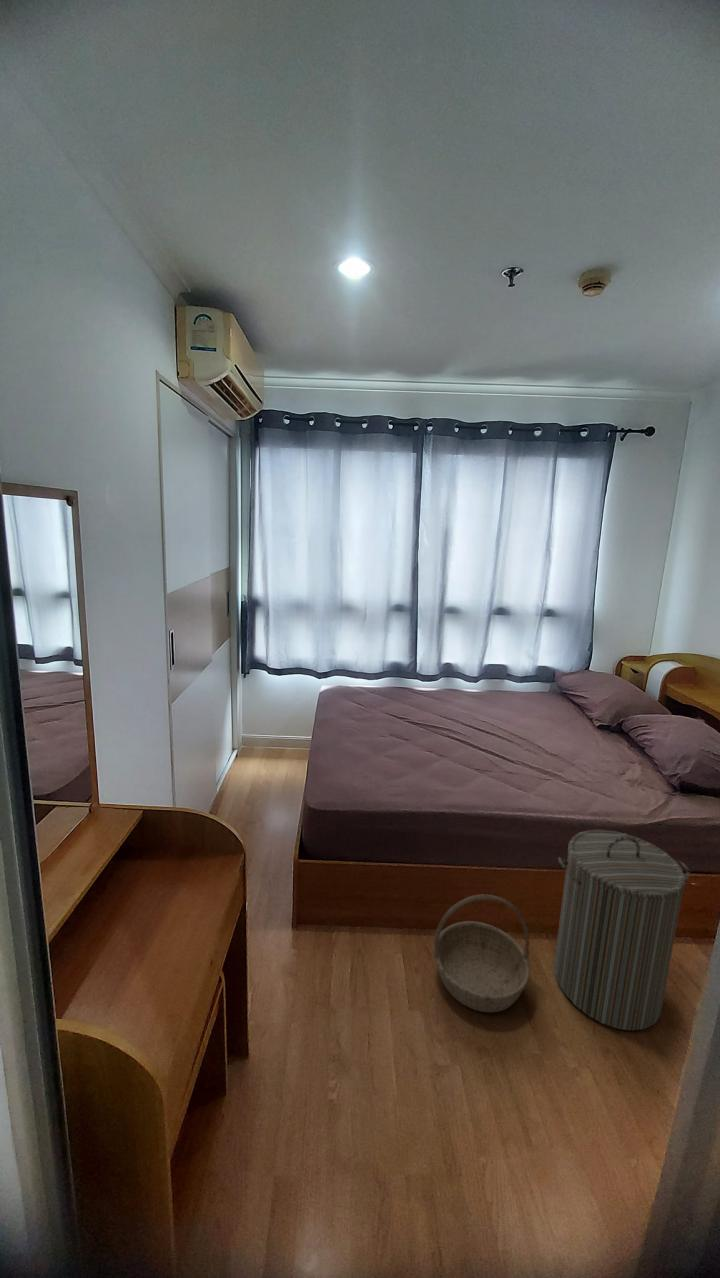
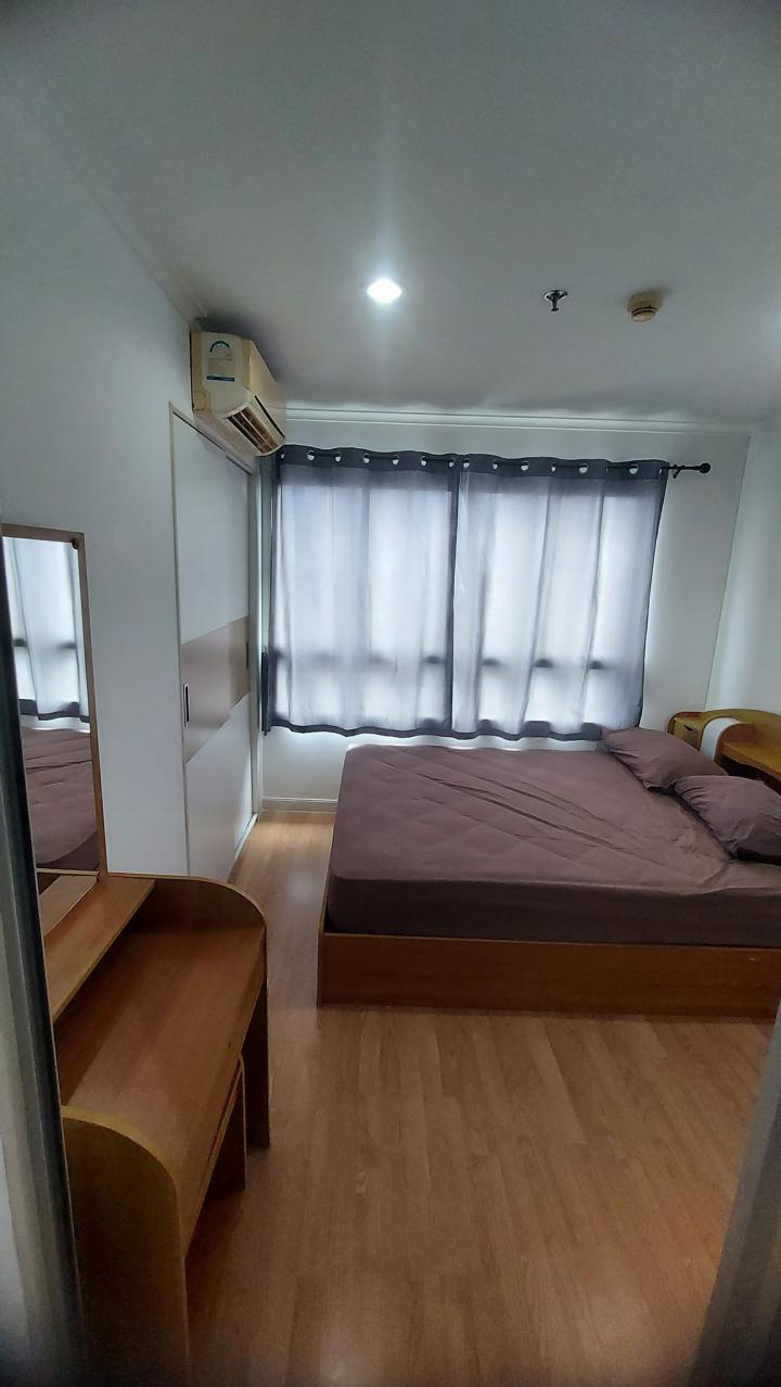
- laundry hamper (616, 913)
- basket (482, 938)
